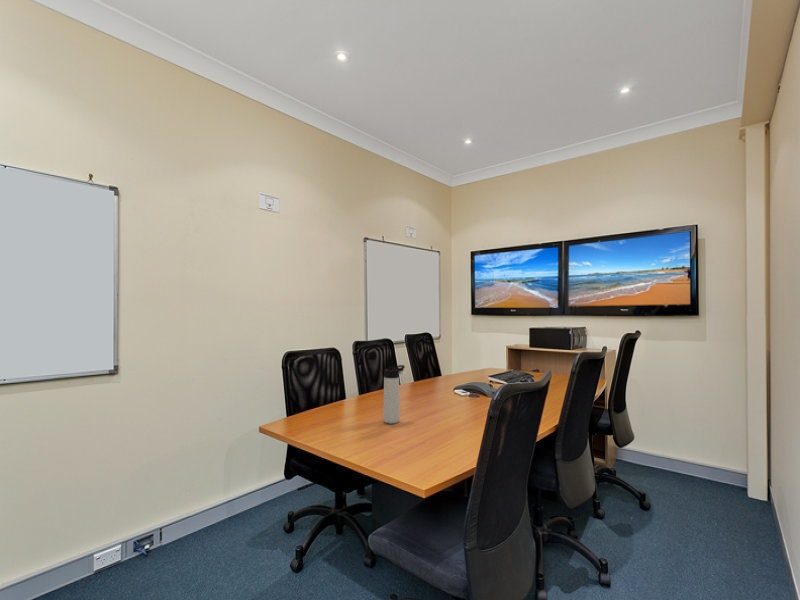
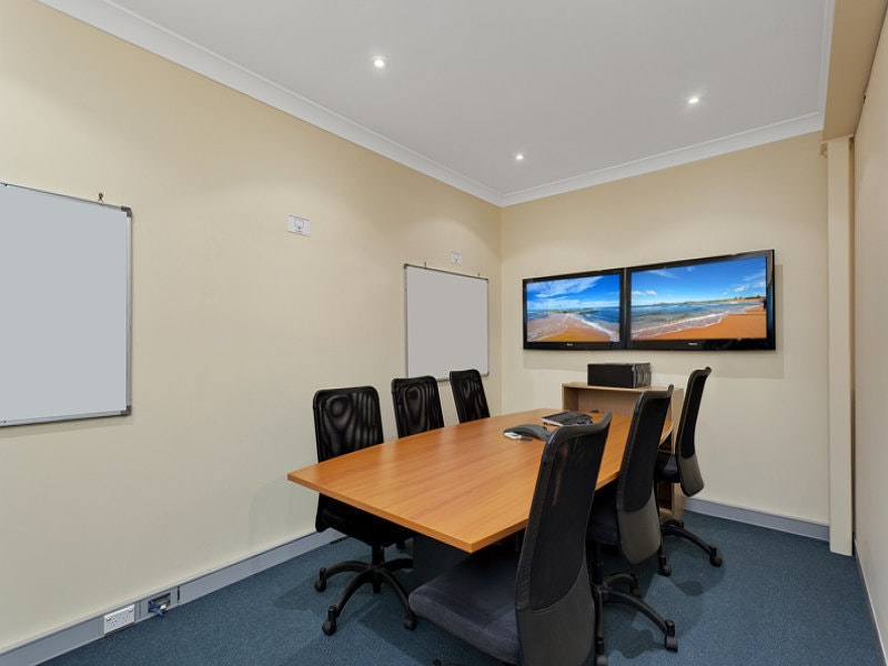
- thermos bottle (394, 393)
